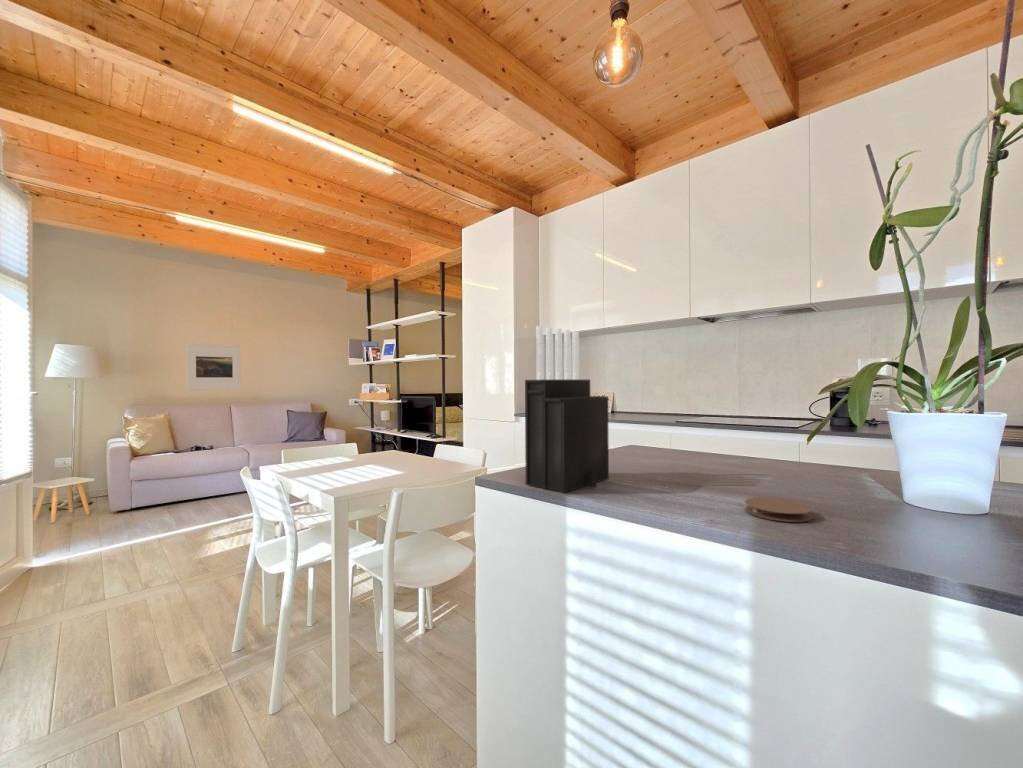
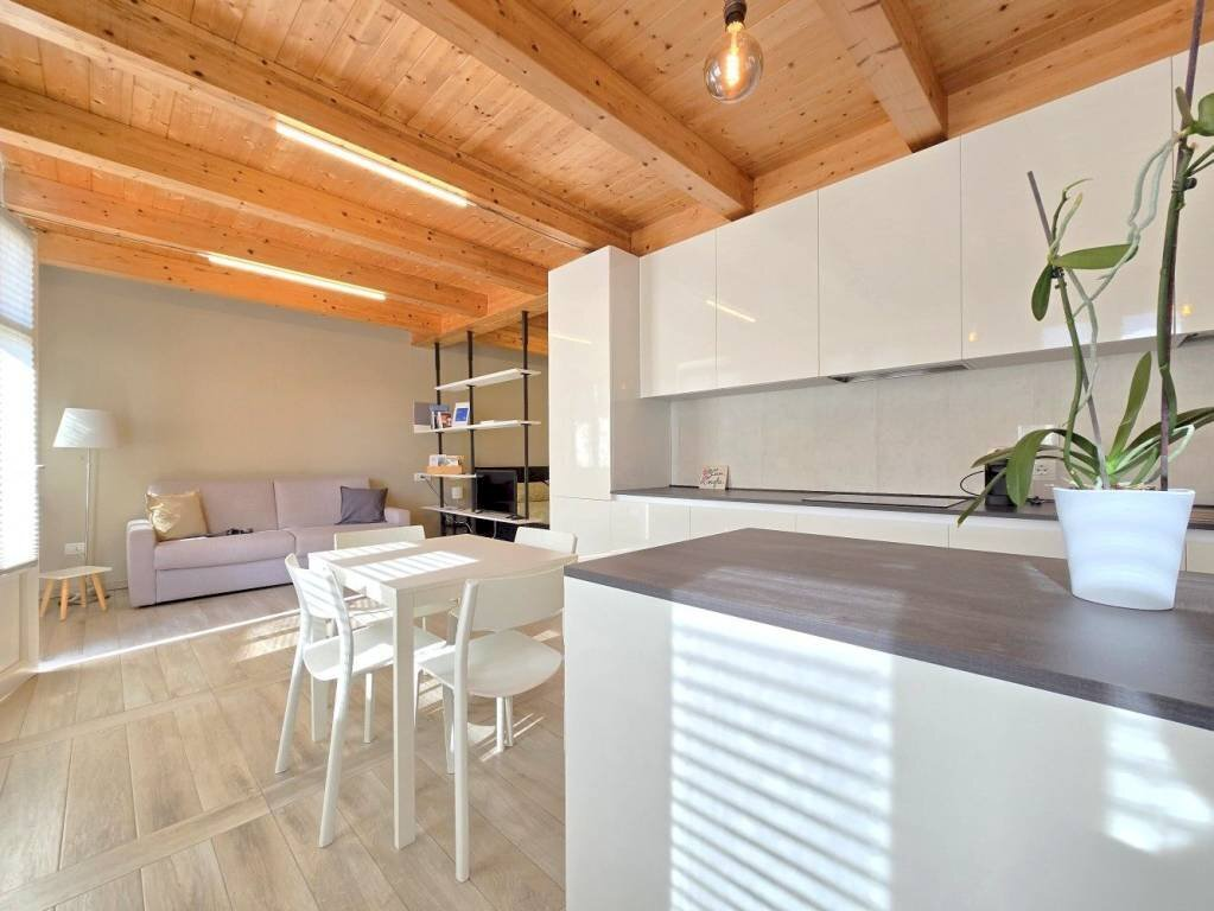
- coaster (777, 508)
- knife block (572, 405)
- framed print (214, 367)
